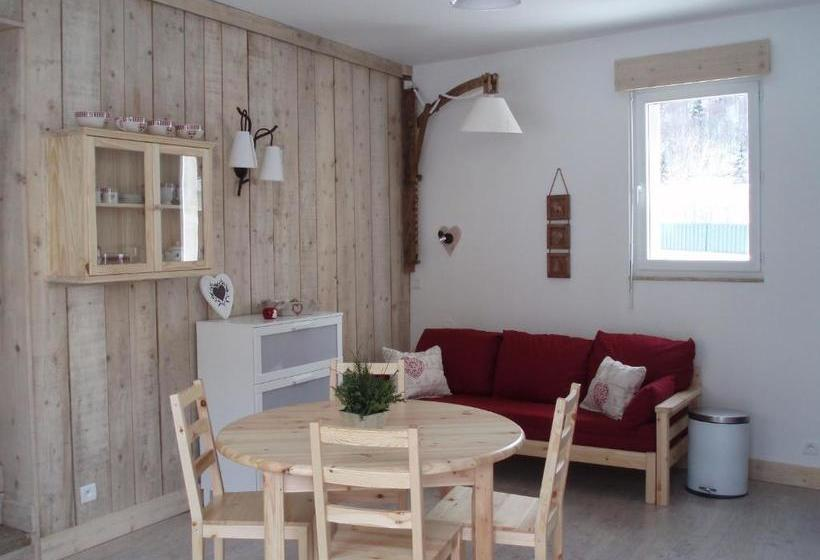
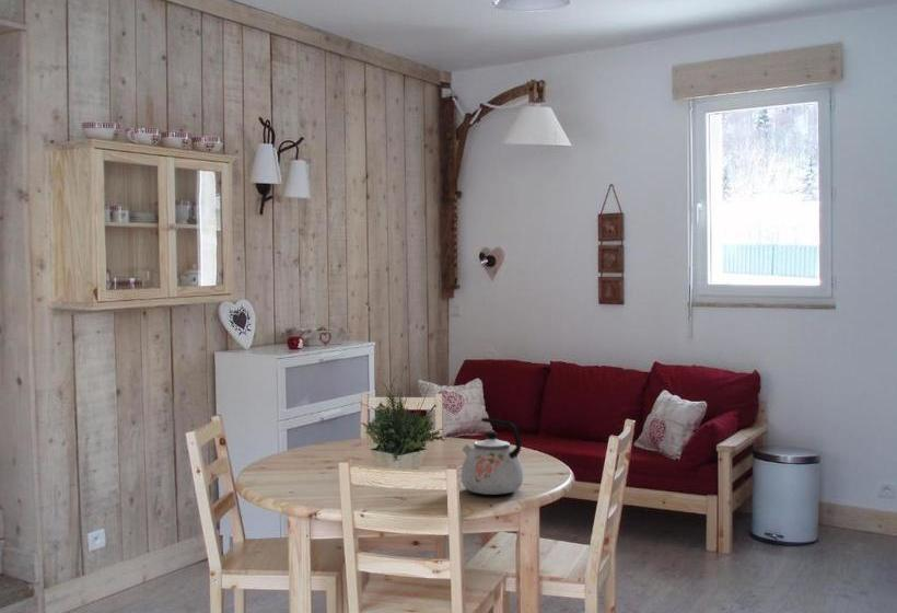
+ kettle (491, 454)
